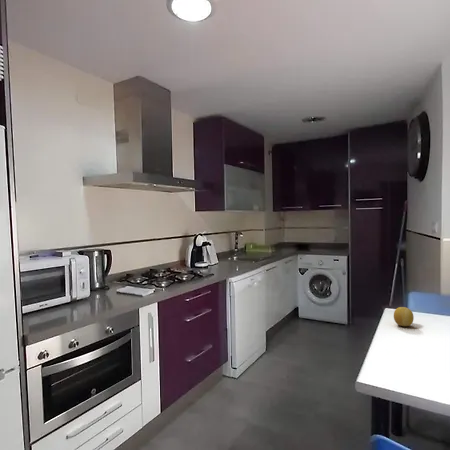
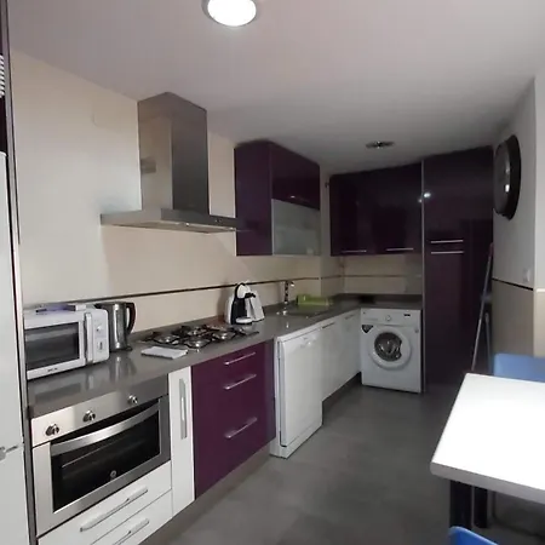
- fruit (403, 316)
